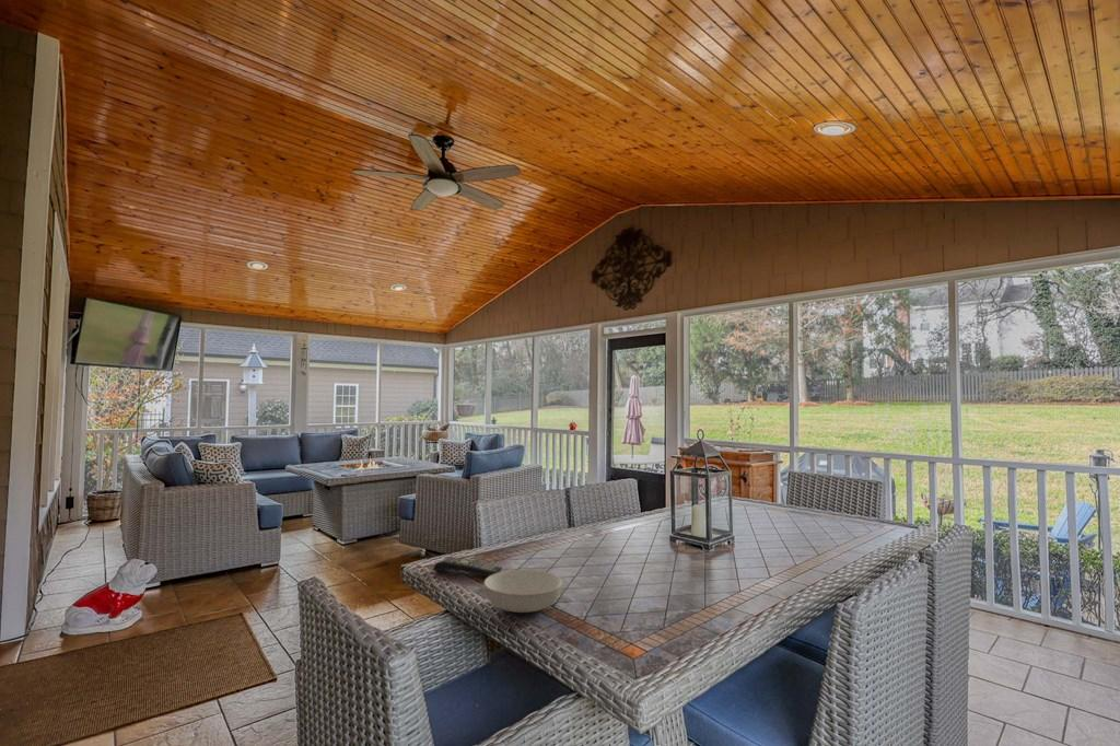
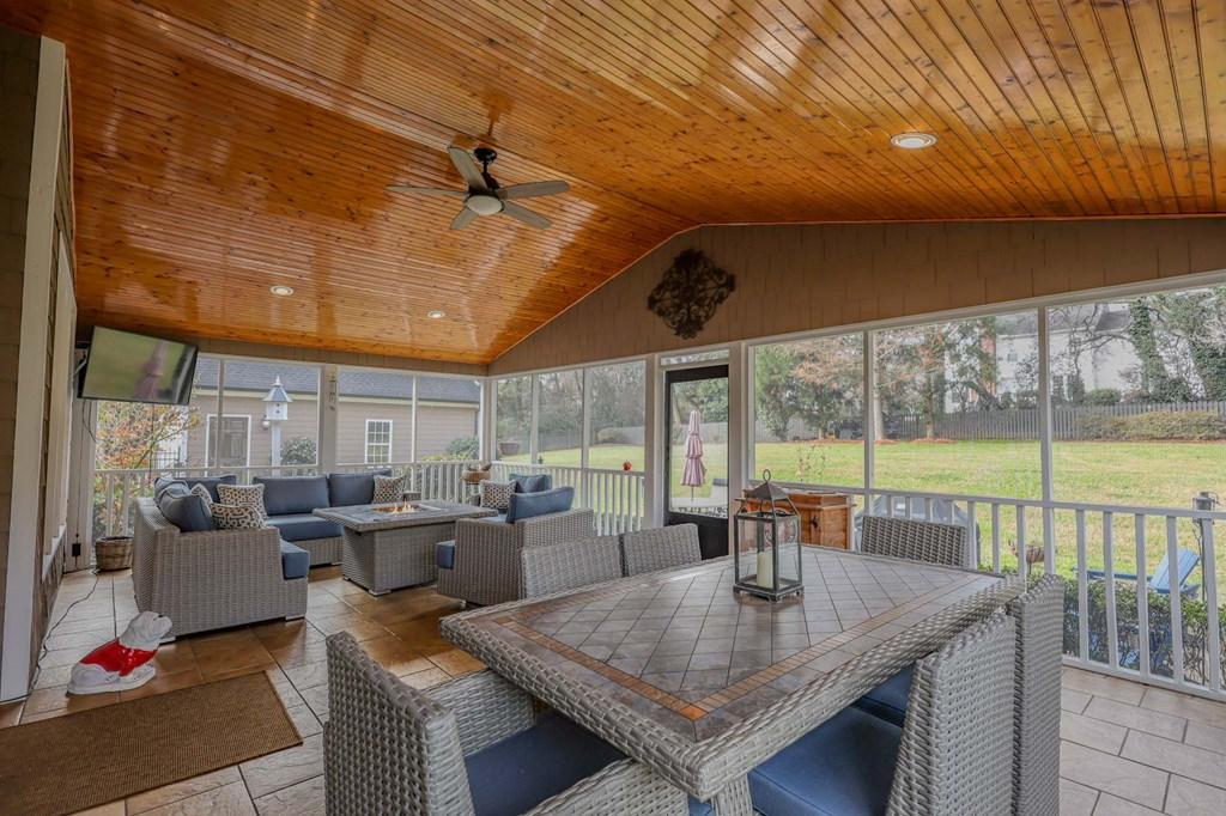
- serving bowl (523, 593)
- remote control (467, 567)
